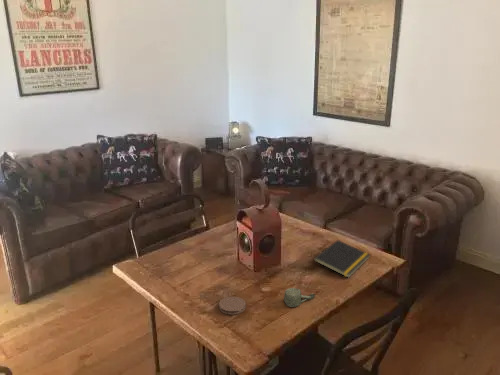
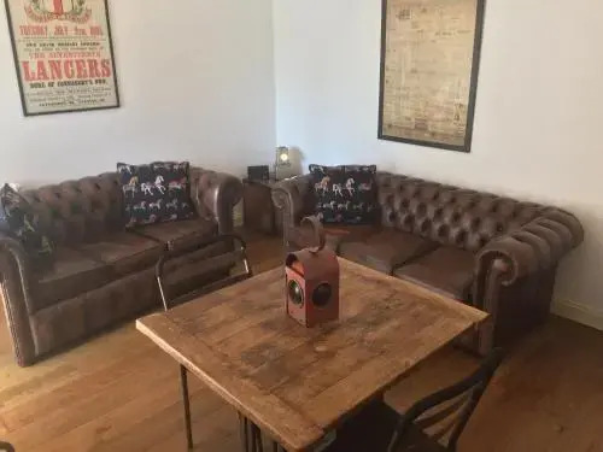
- coaster (232, 305)
- cup (299, 295)
- notepad (342, 257)
